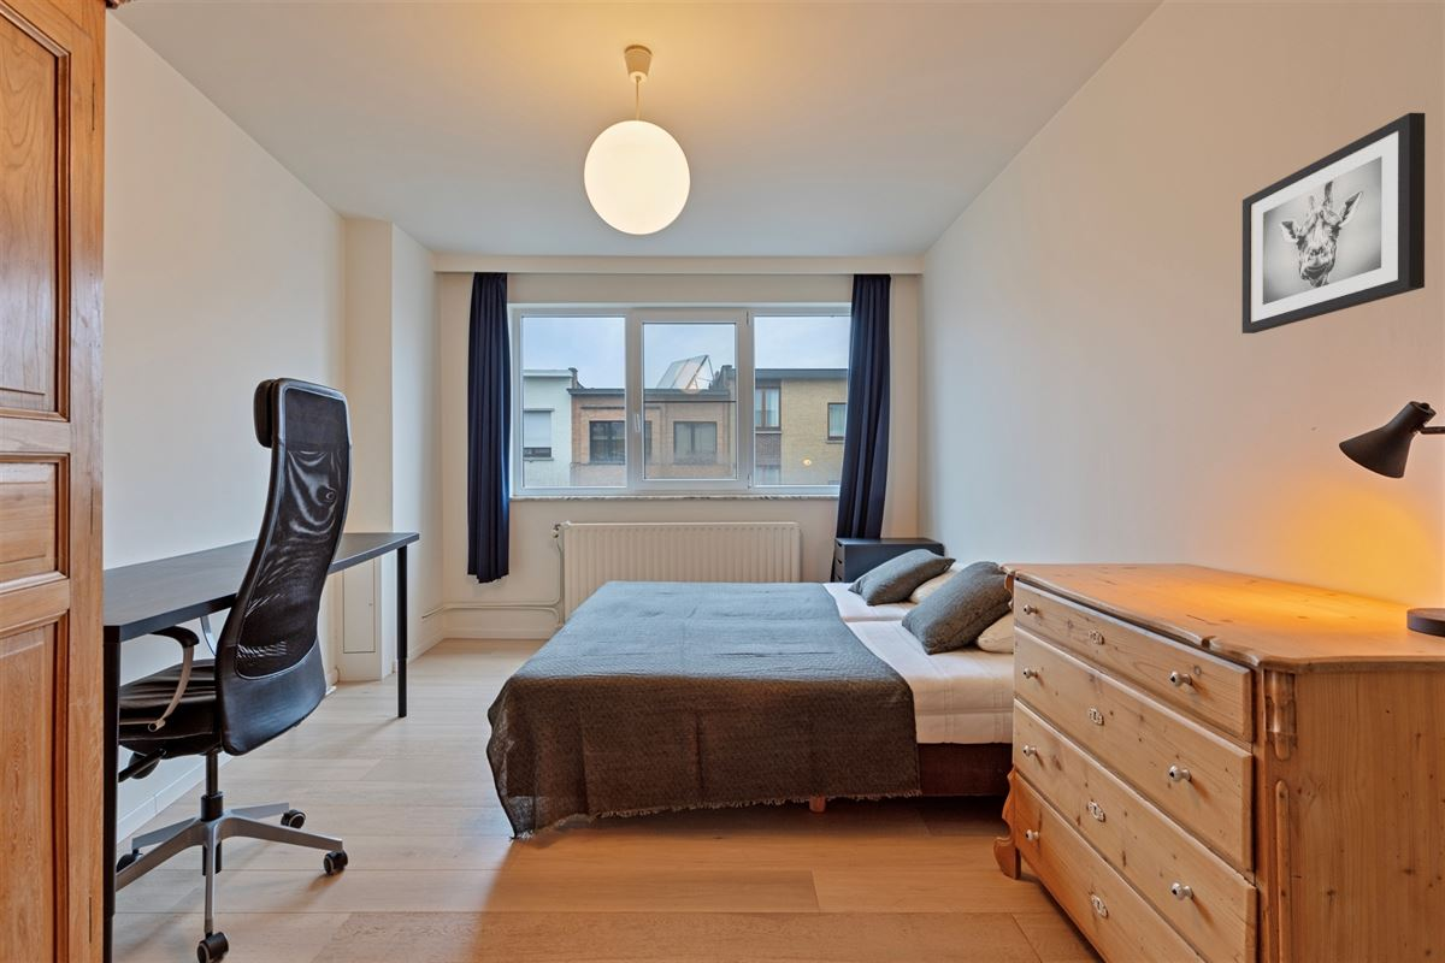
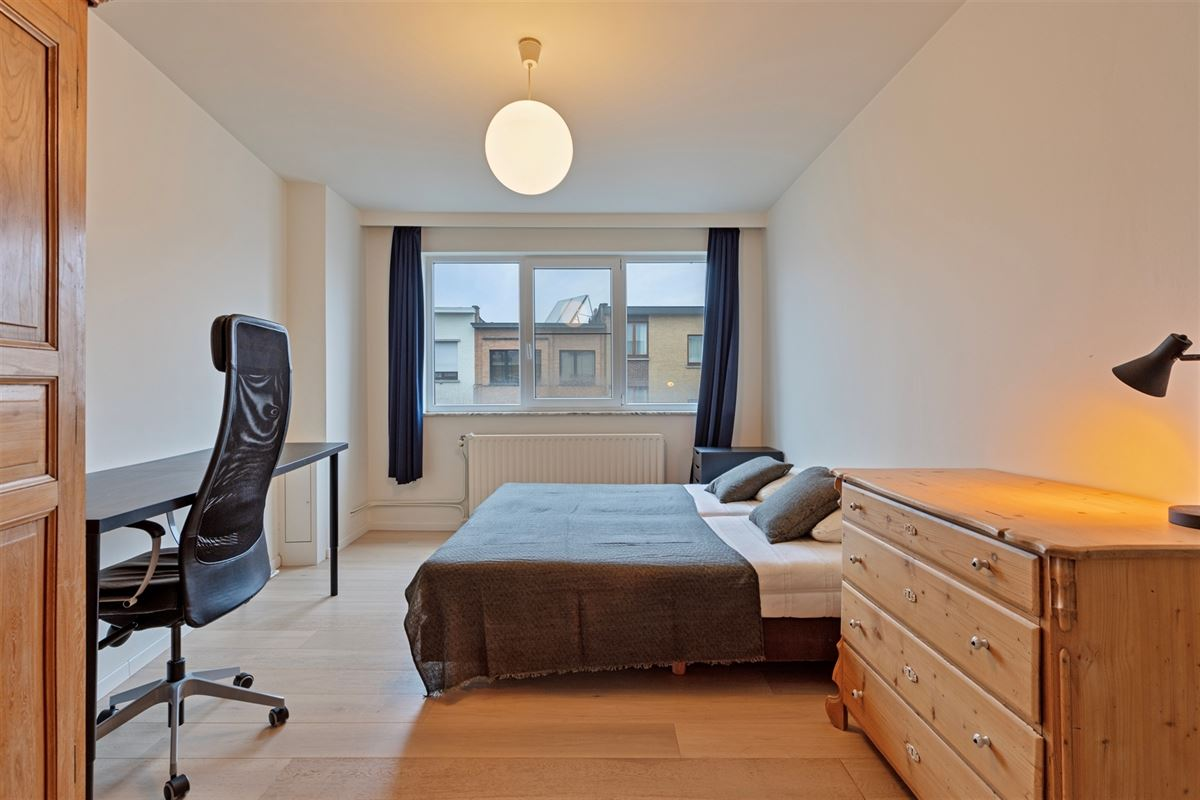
- wall art (1321, 237)
